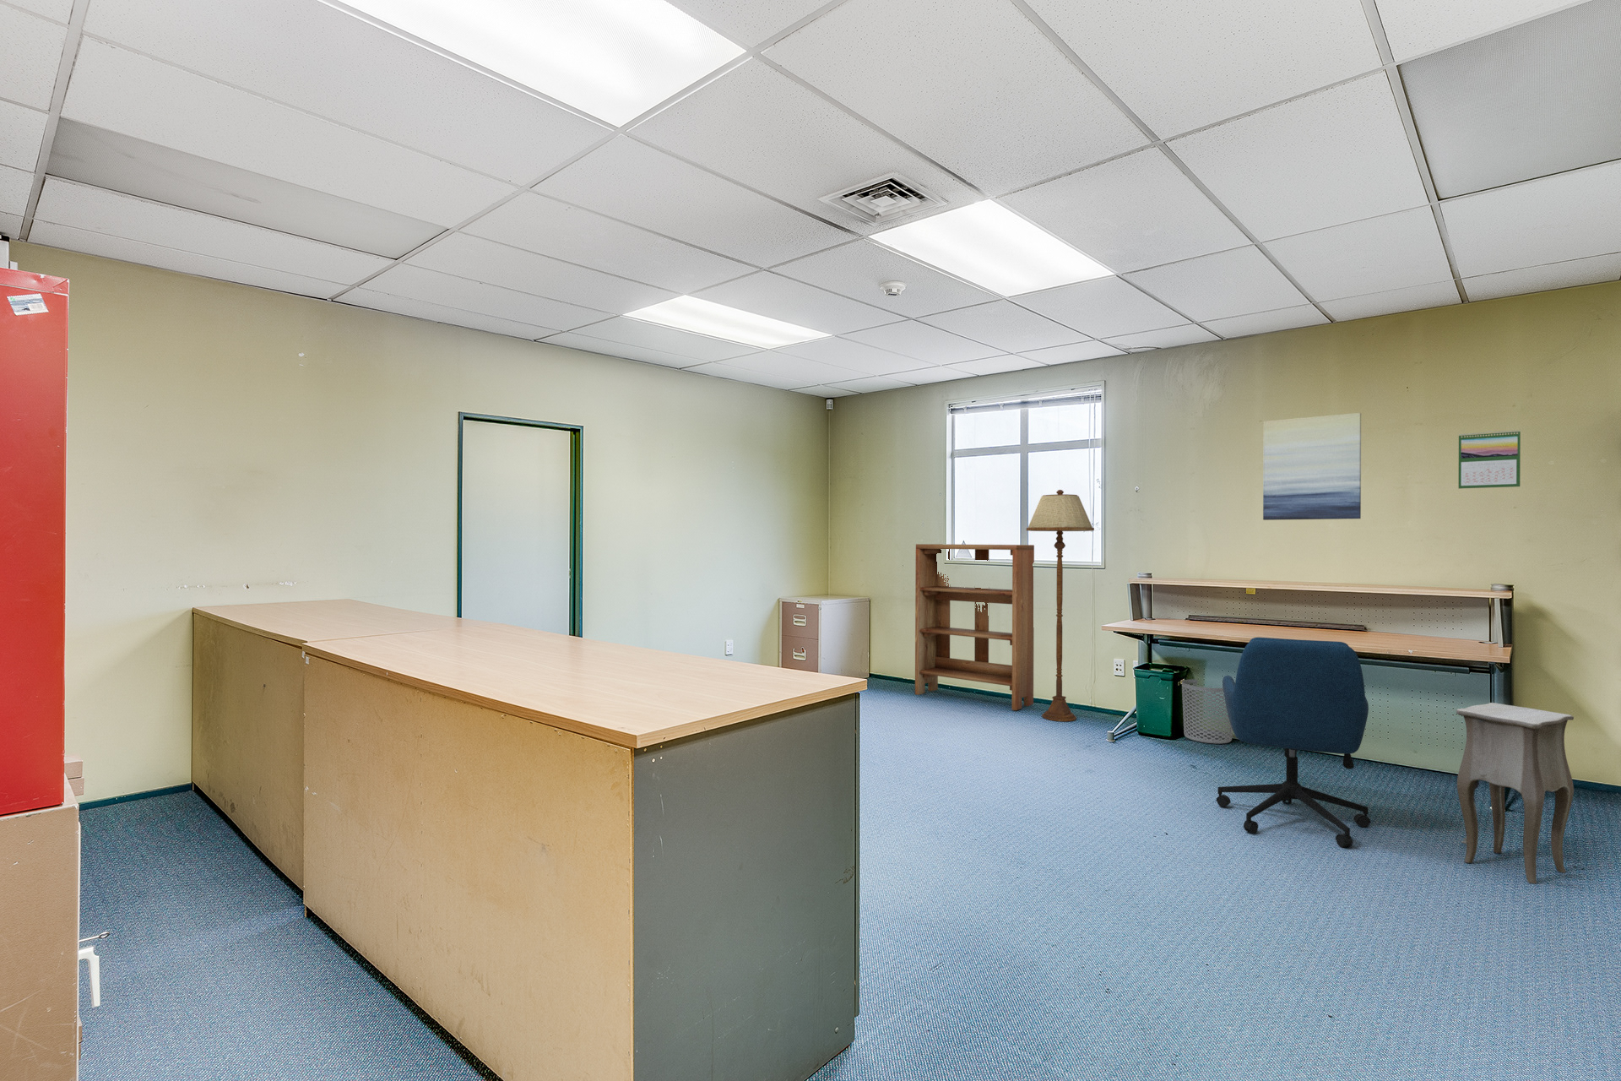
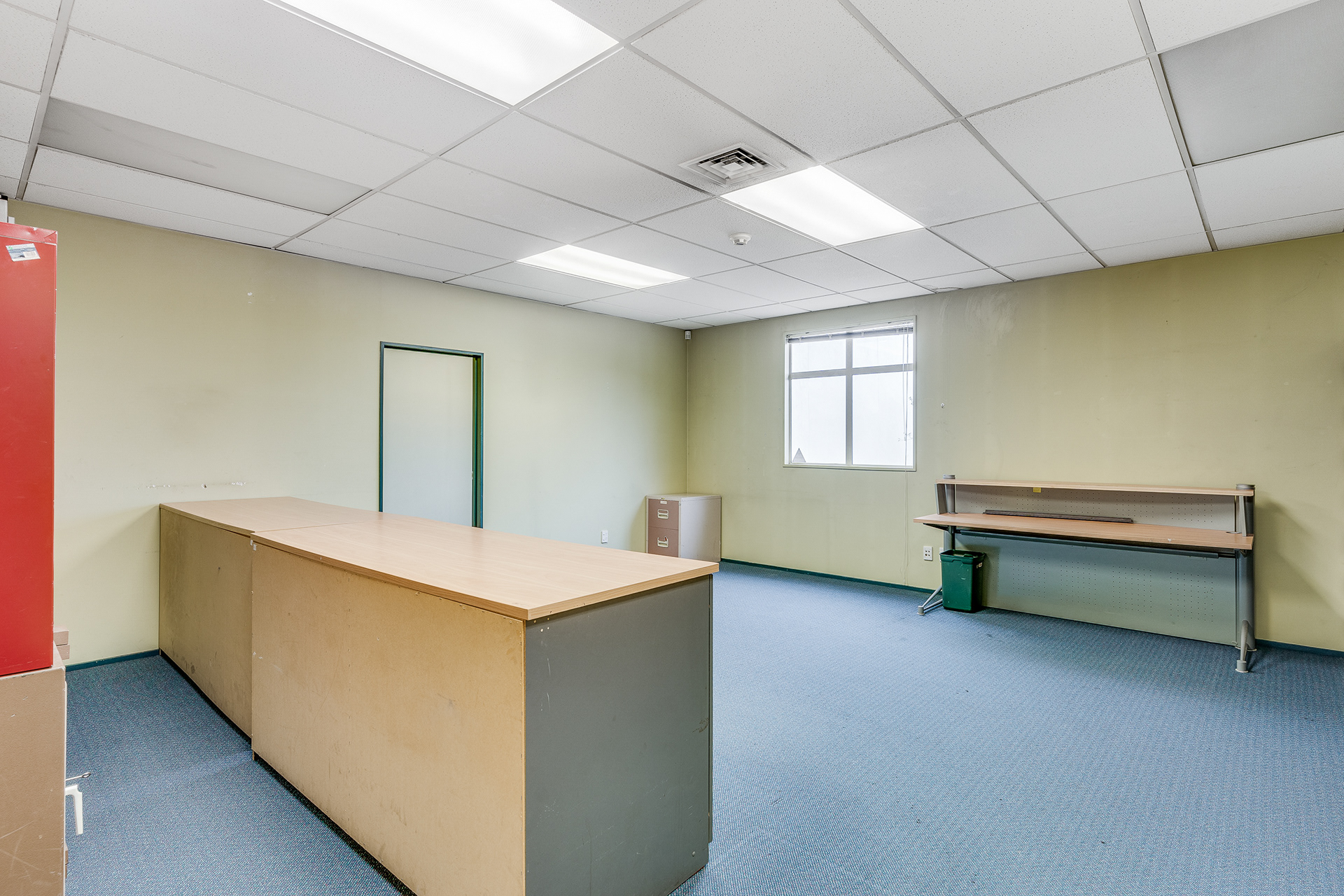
- wall art (1310, 468)
- office chair (1293, 728)
- floor lamp (1059, 603)
- bookshelf (975, 621)
- waste bin (1207, 711)
- calendar (1488, 458)
- side table (1514, 789)
